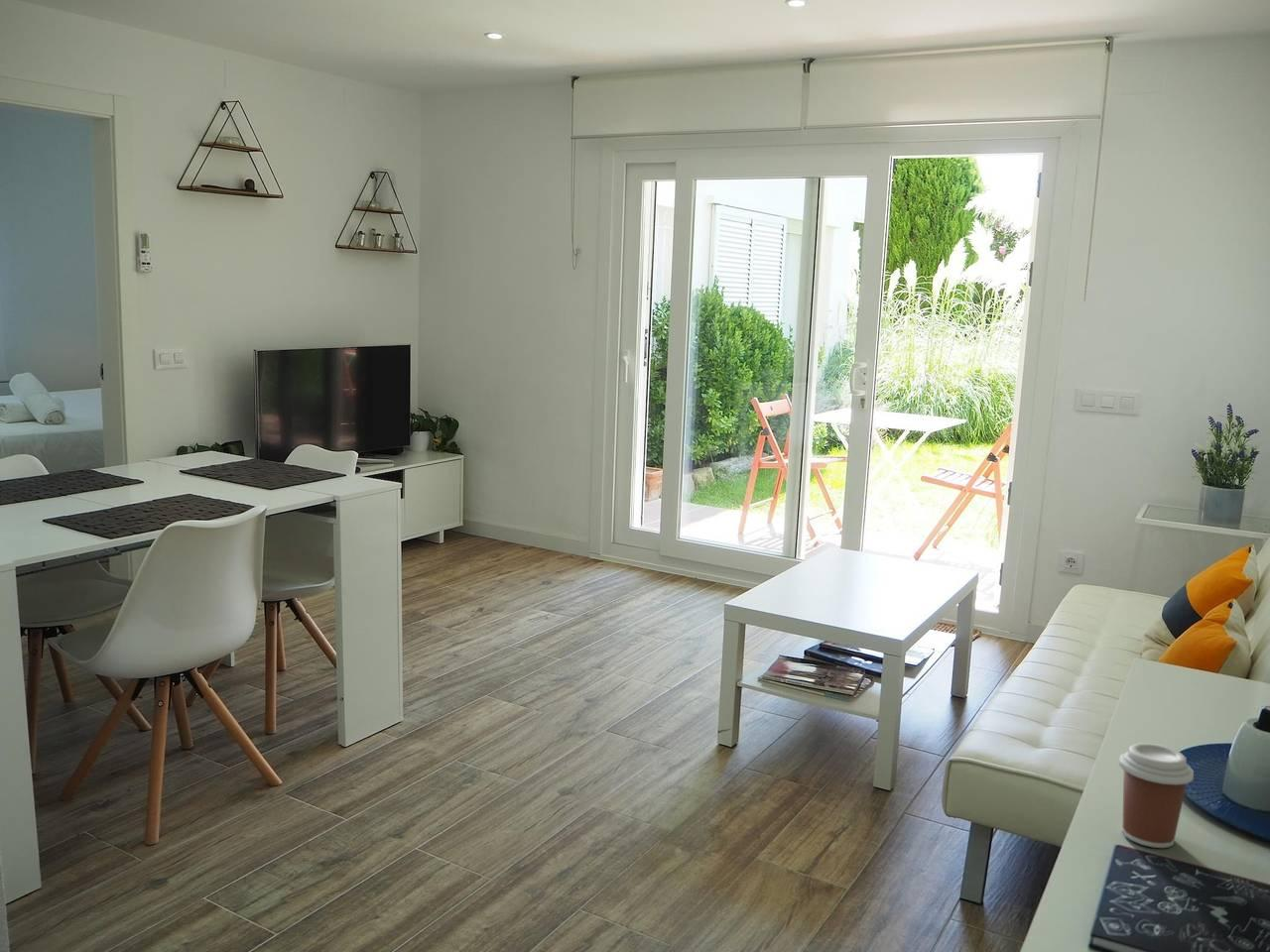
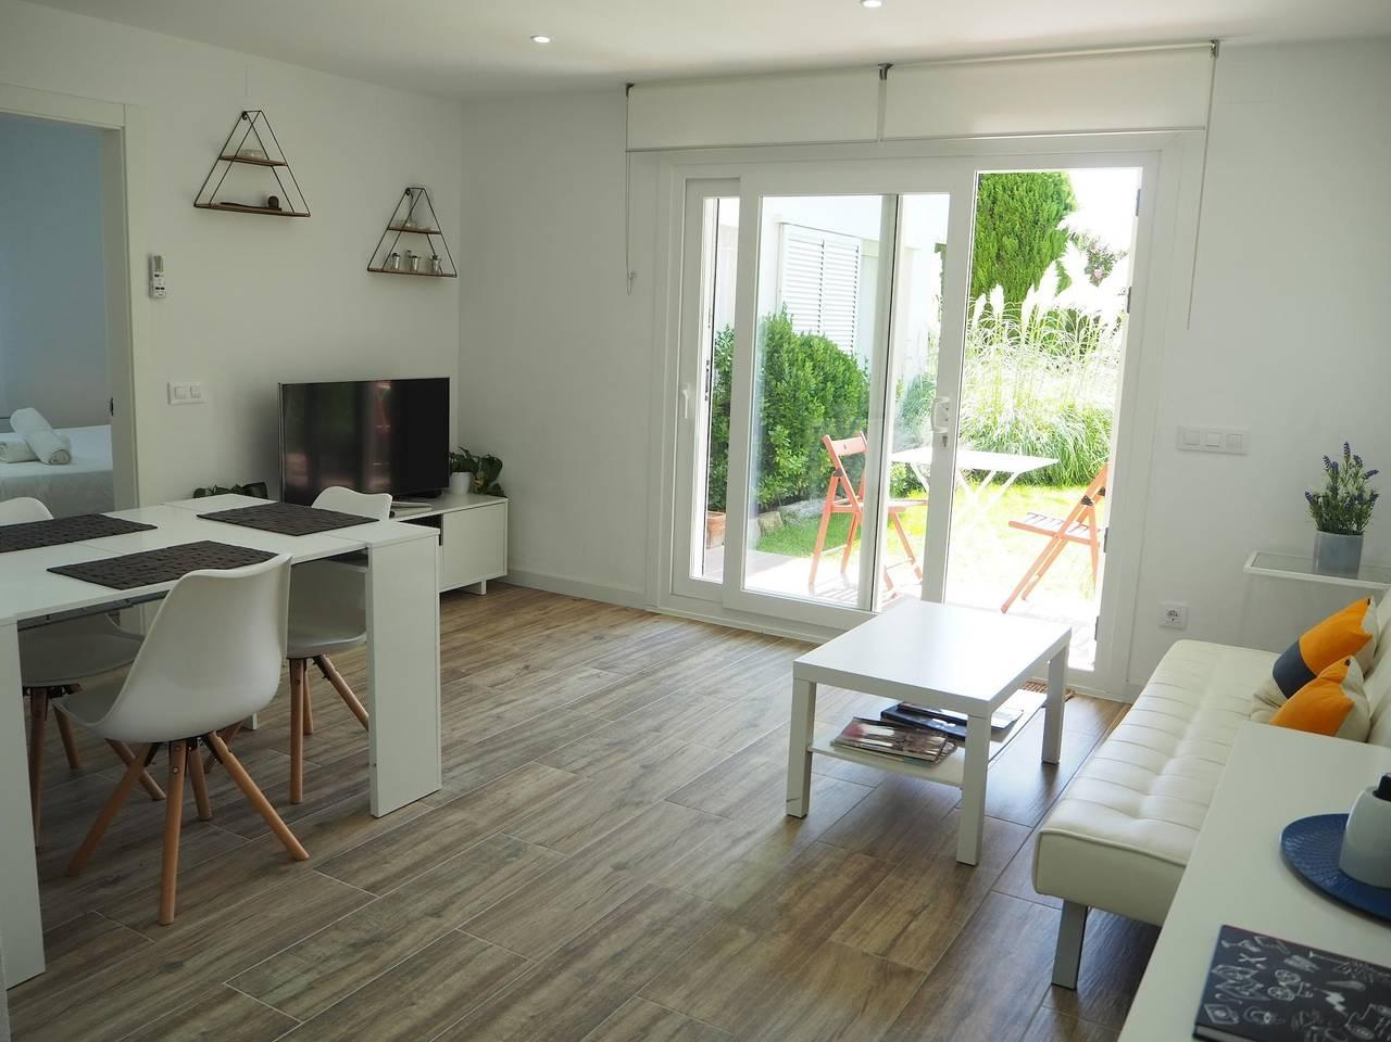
- coffee cup (1152, 794)
